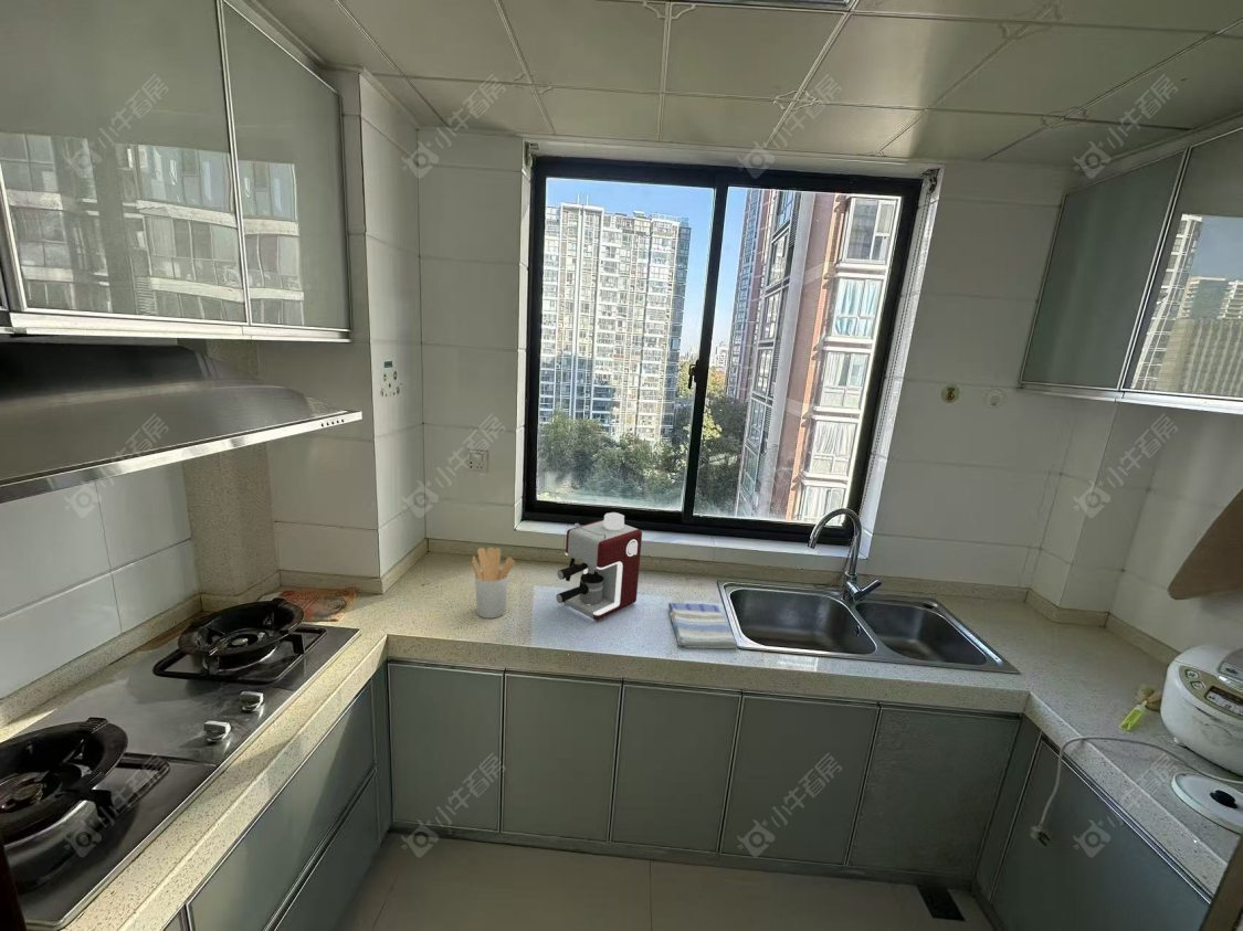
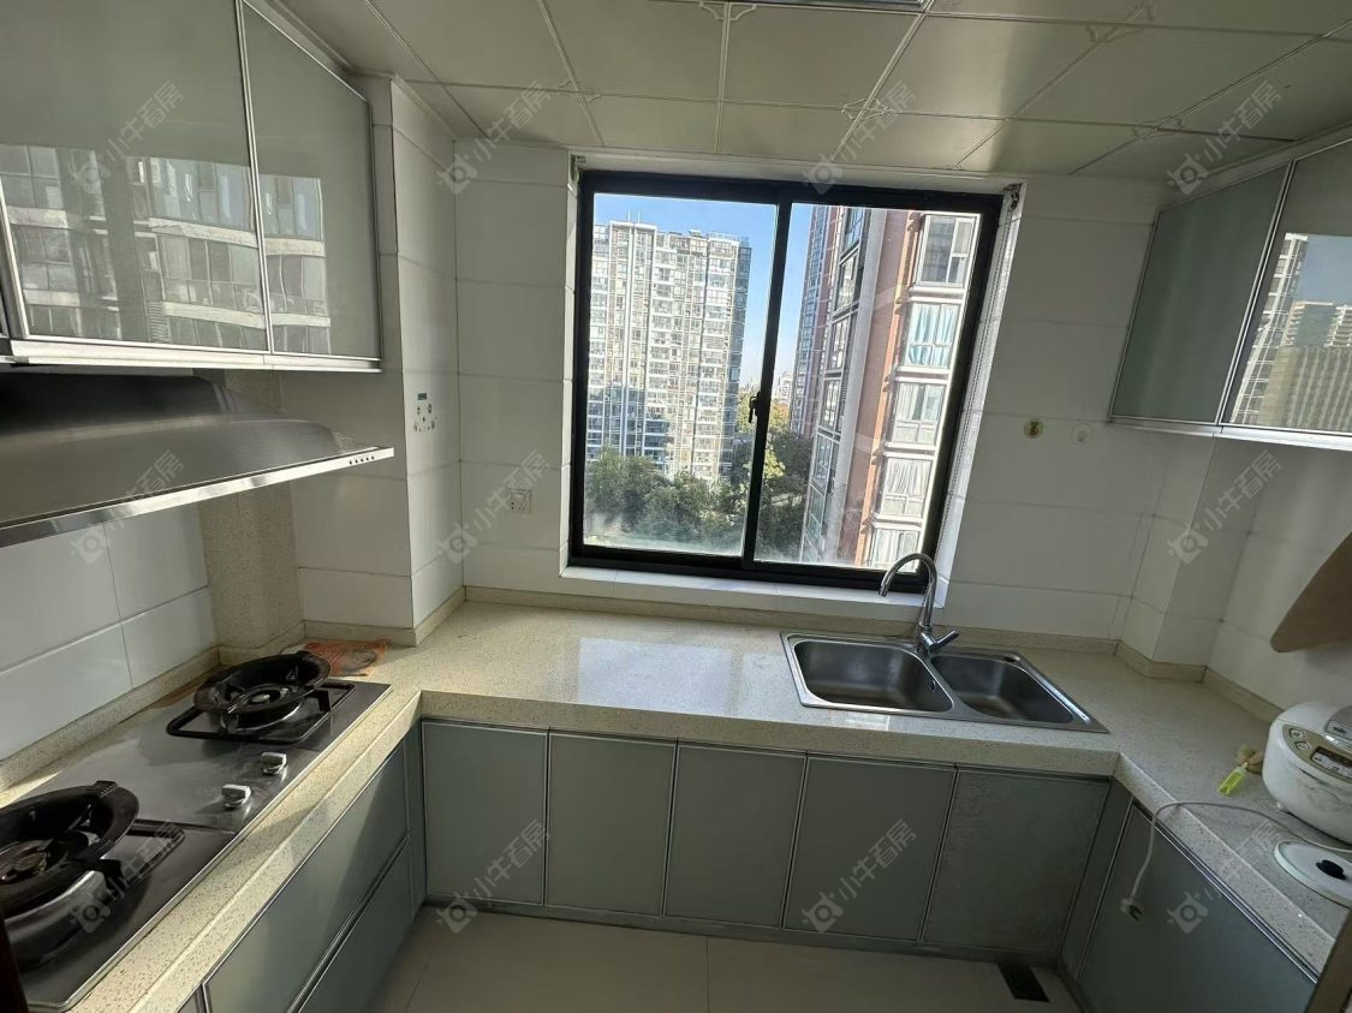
- coffee maker (593, 564)
- dish towel (700, 623)
- utensil holder (491, 580)
